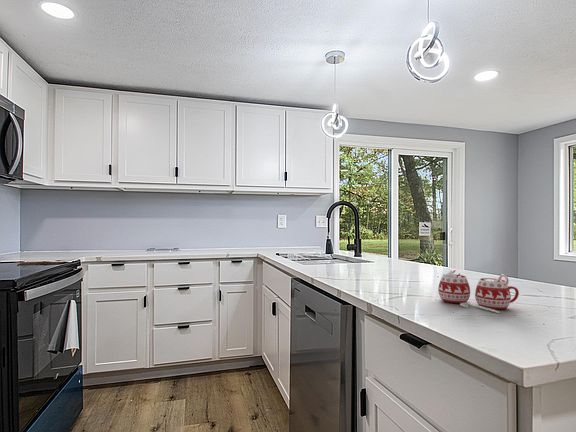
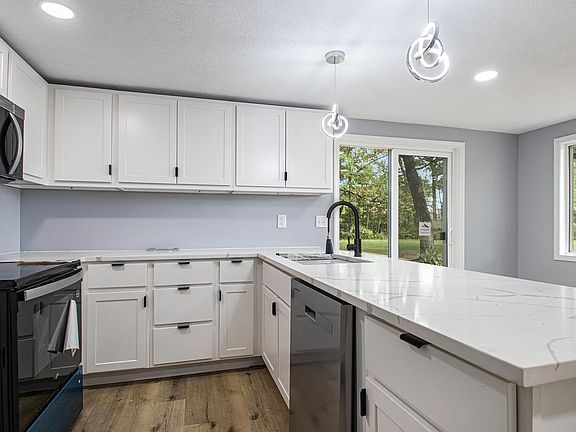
- mug (476, 287)
